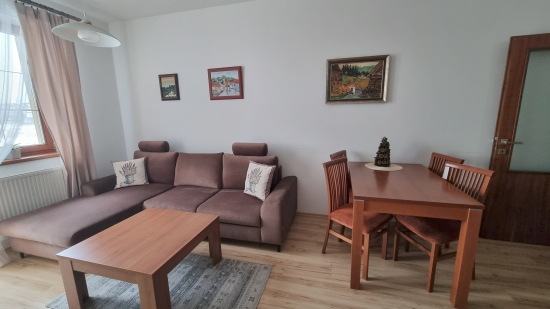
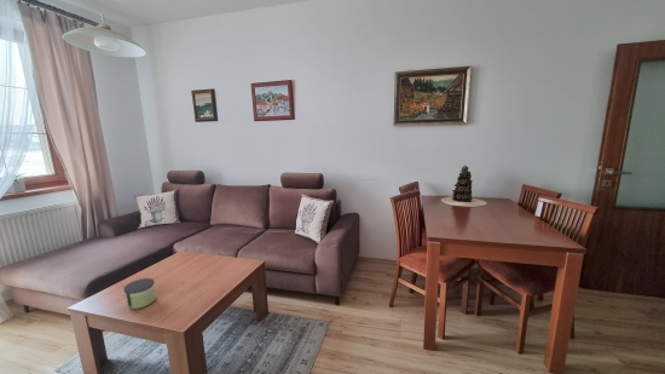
+ candle (140, 293)
